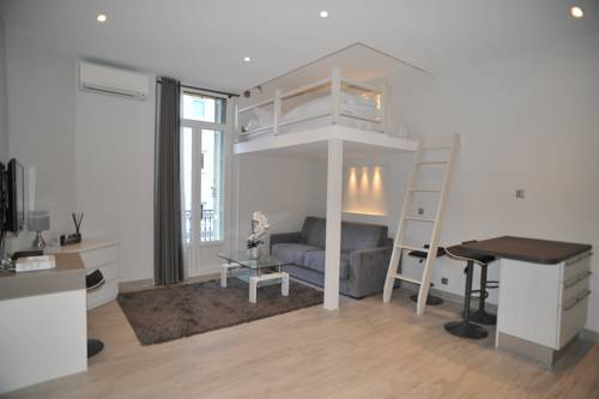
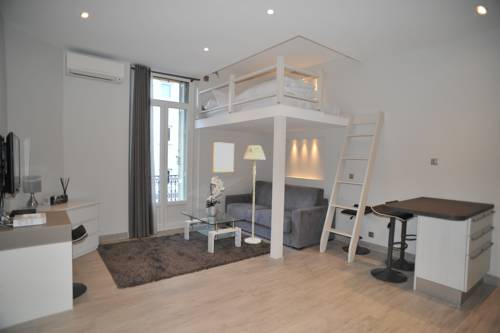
+ floor lamp (253, 193)
+ wall art (223, 157)
